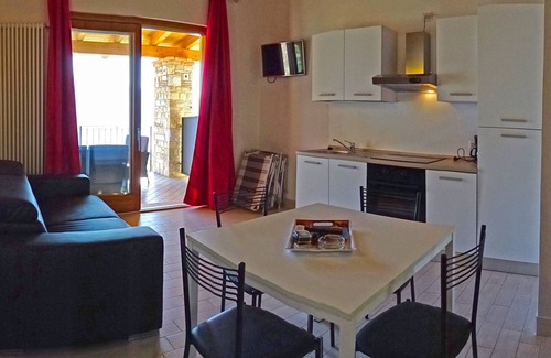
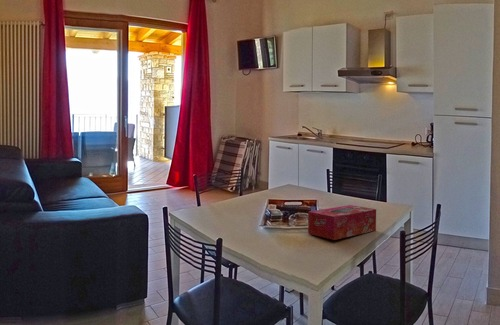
+ tissue box (342, 221)
